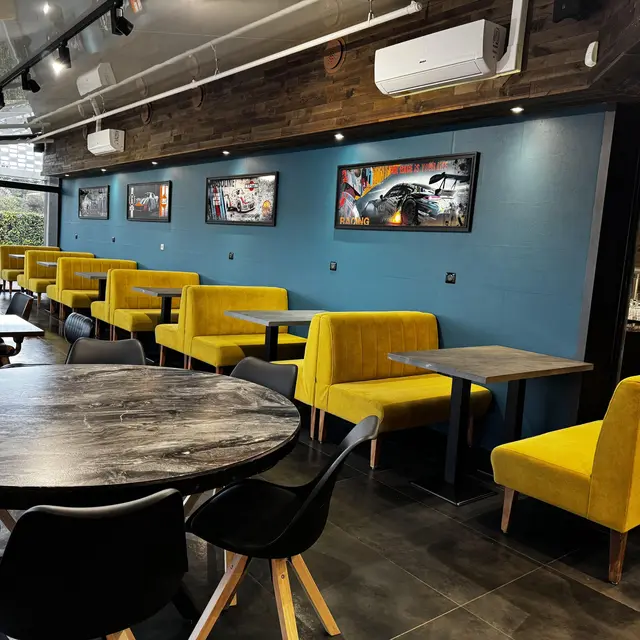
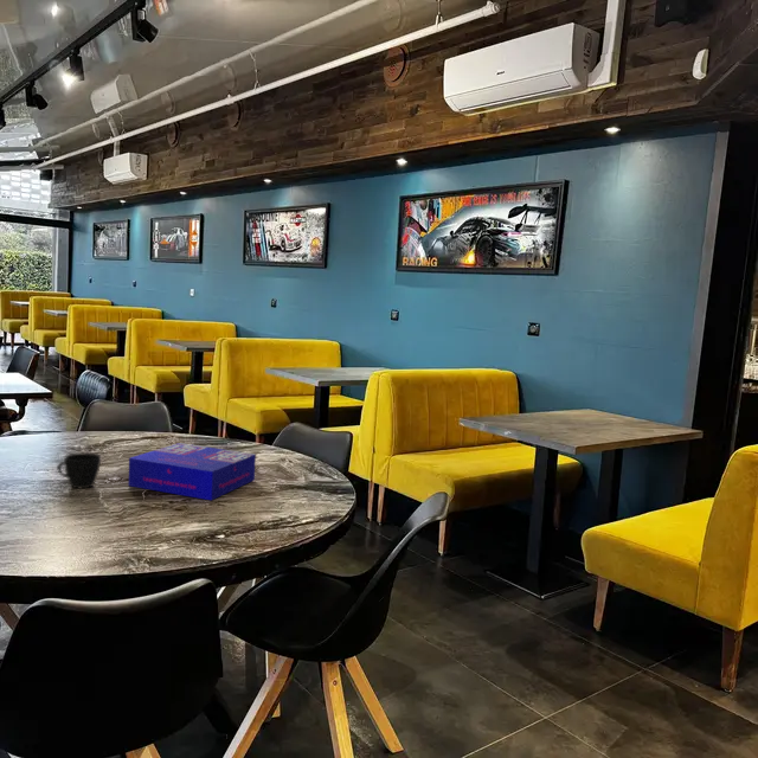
+ board game (193, 469)
+ cup (79, 470)
